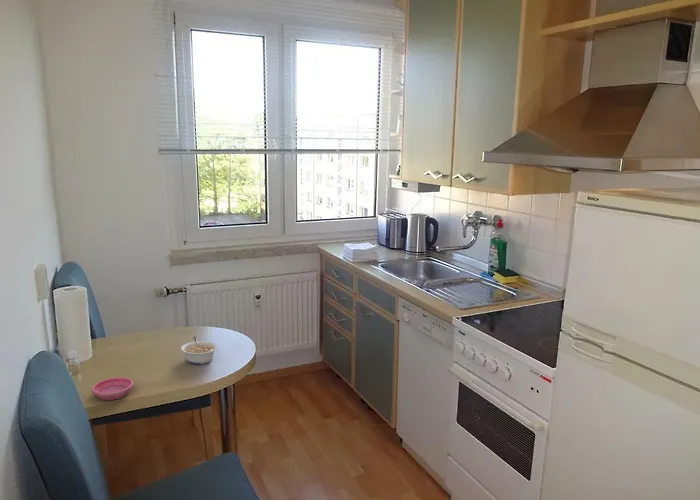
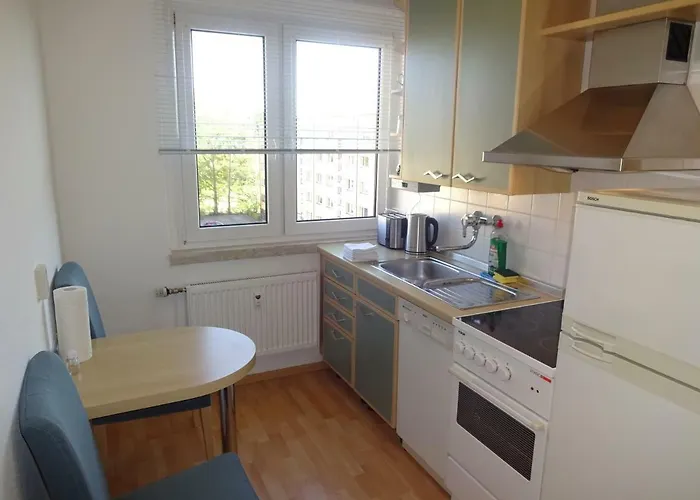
- legume (198, 351)
- saucer (113, 389)
